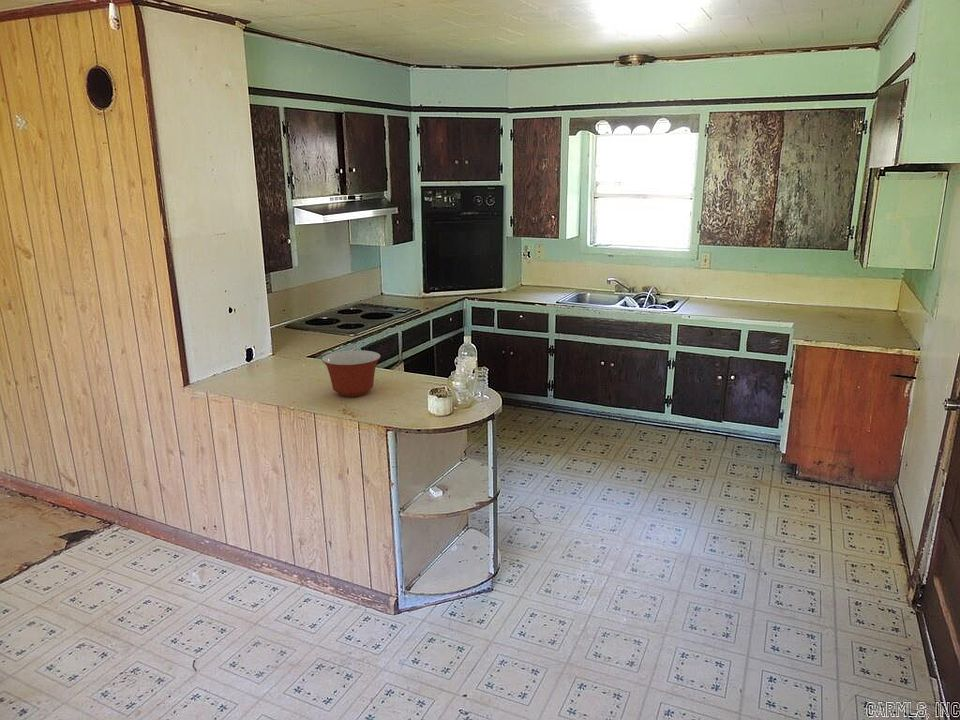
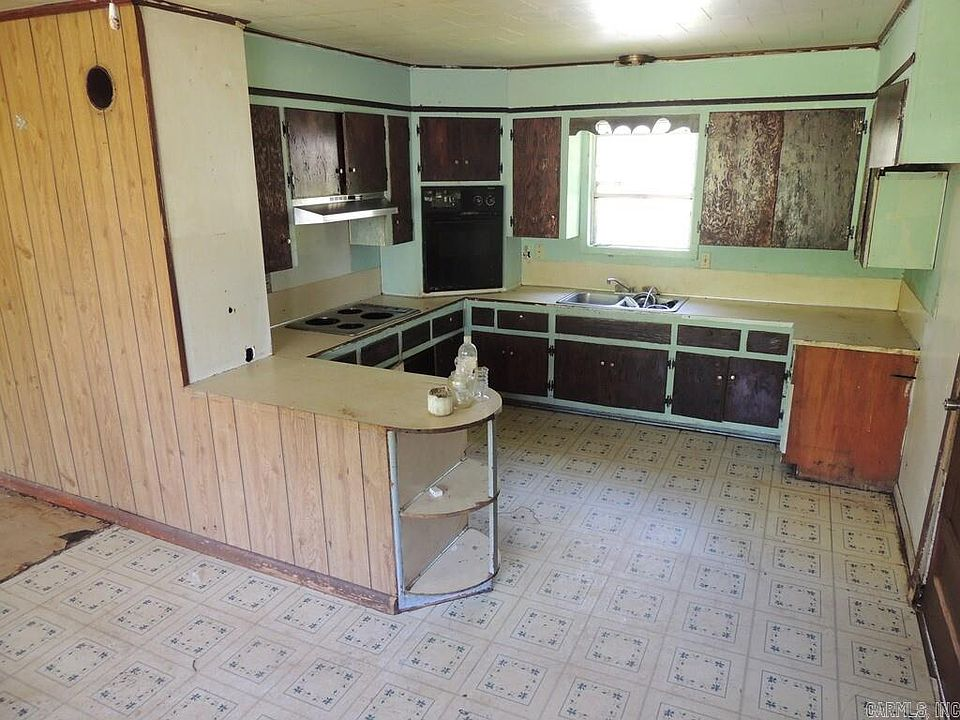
- mixing bowl (352, 374)
